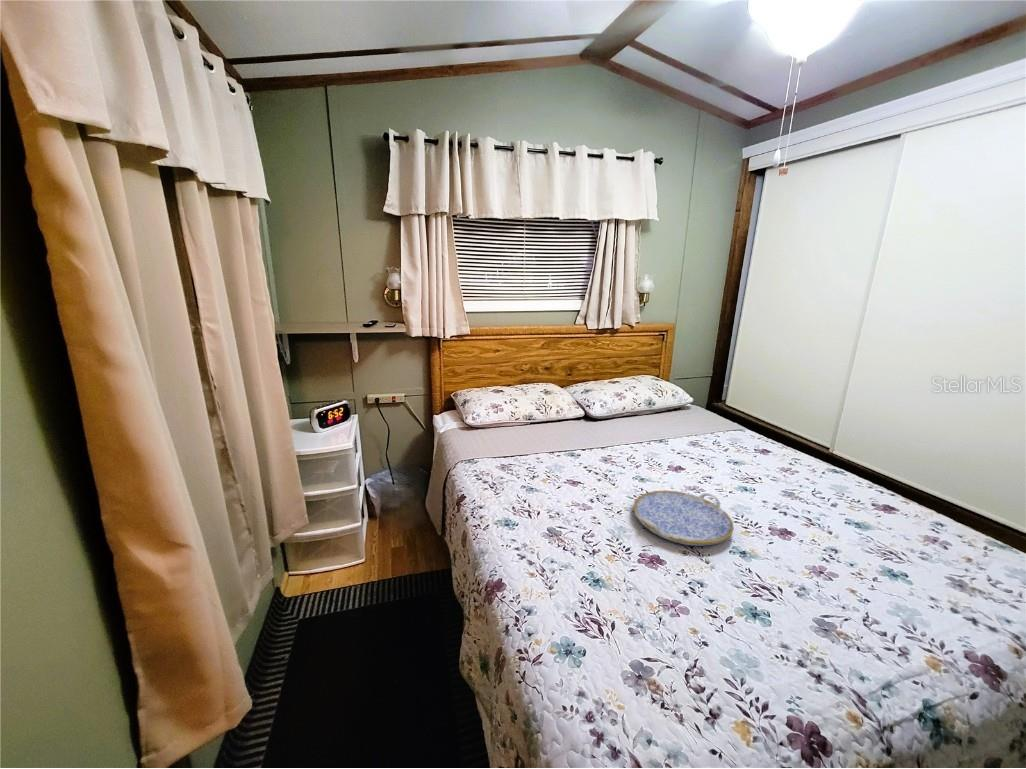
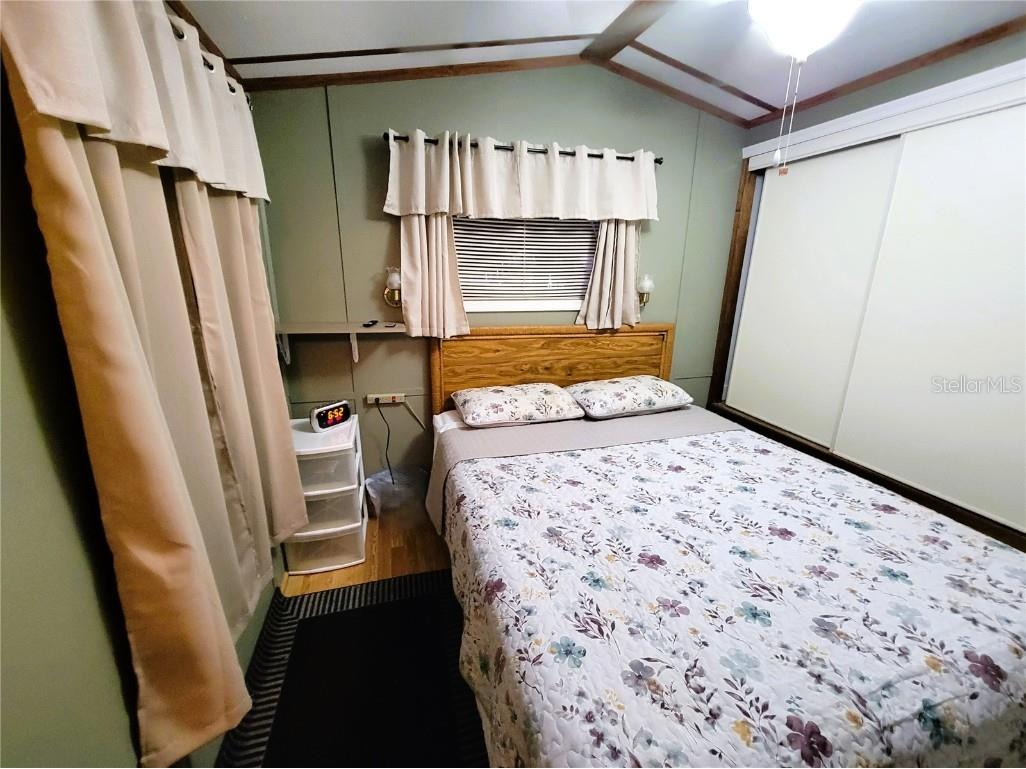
- serving tray (681, 515)
